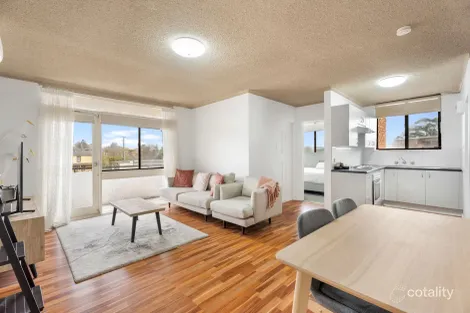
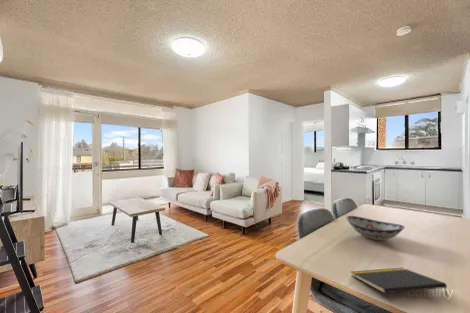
+ notepad (394, 279)
+ decorative bowl (373, 229)
